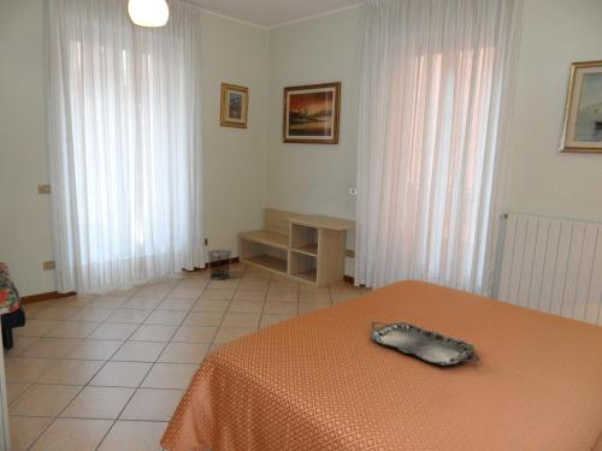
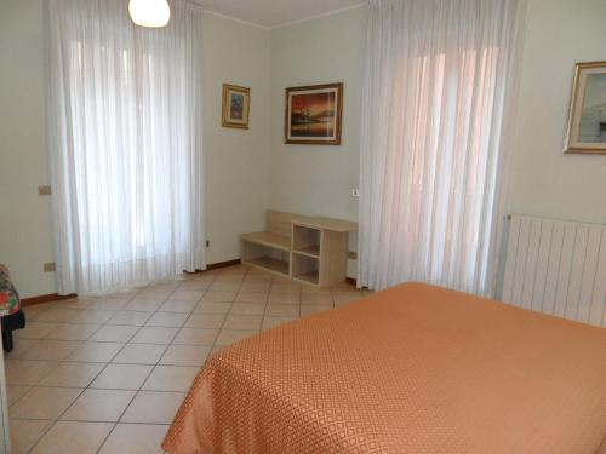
- serving tray (420, 342)
- waste bin (219, 265)
